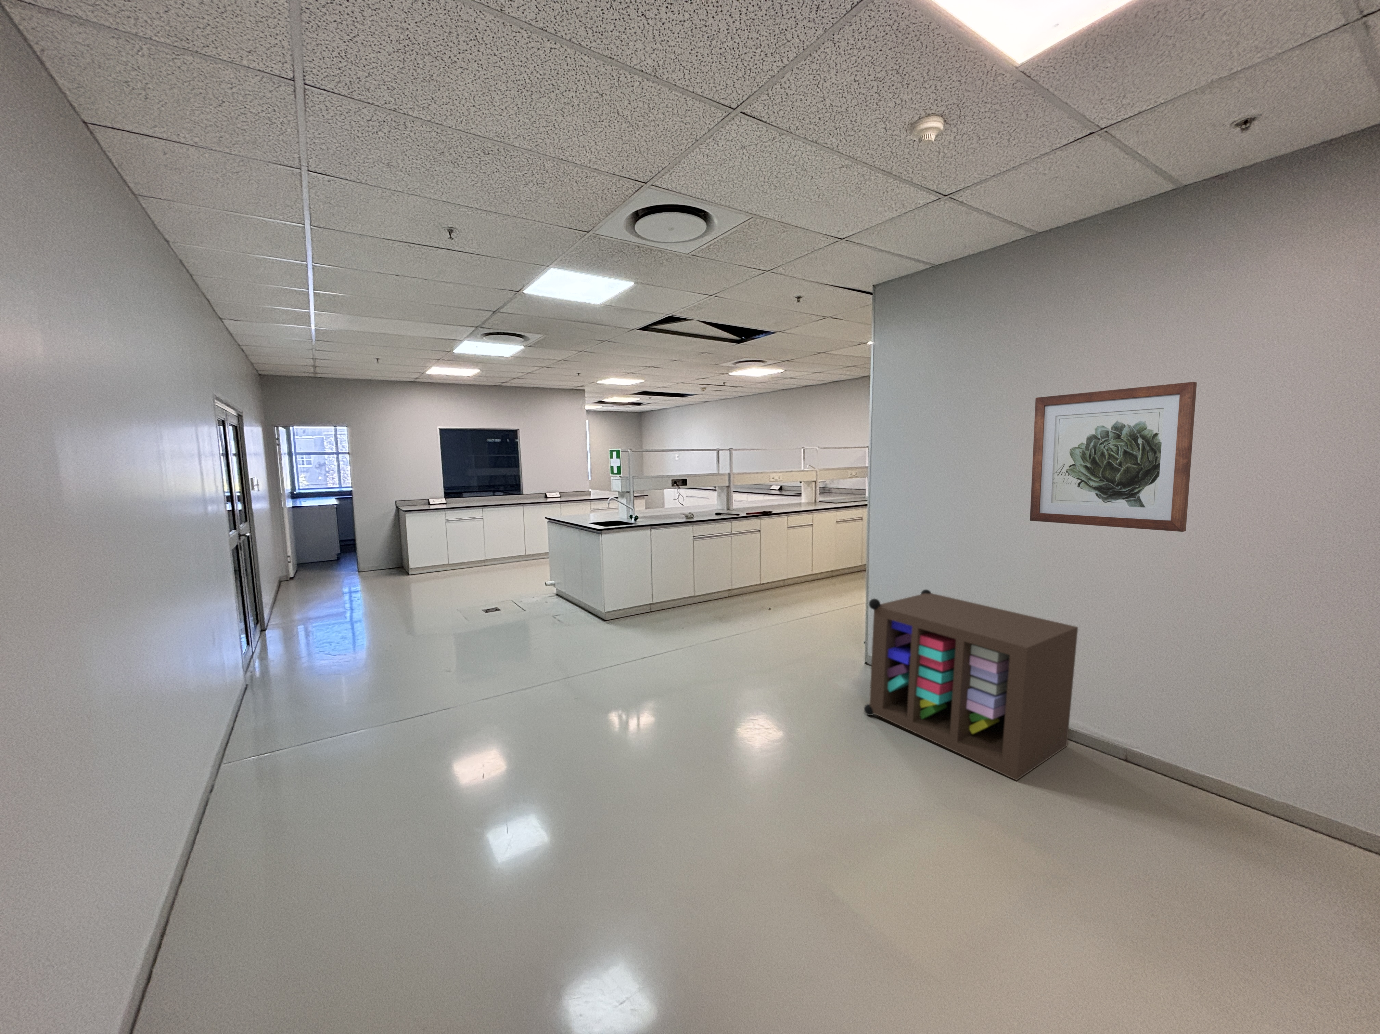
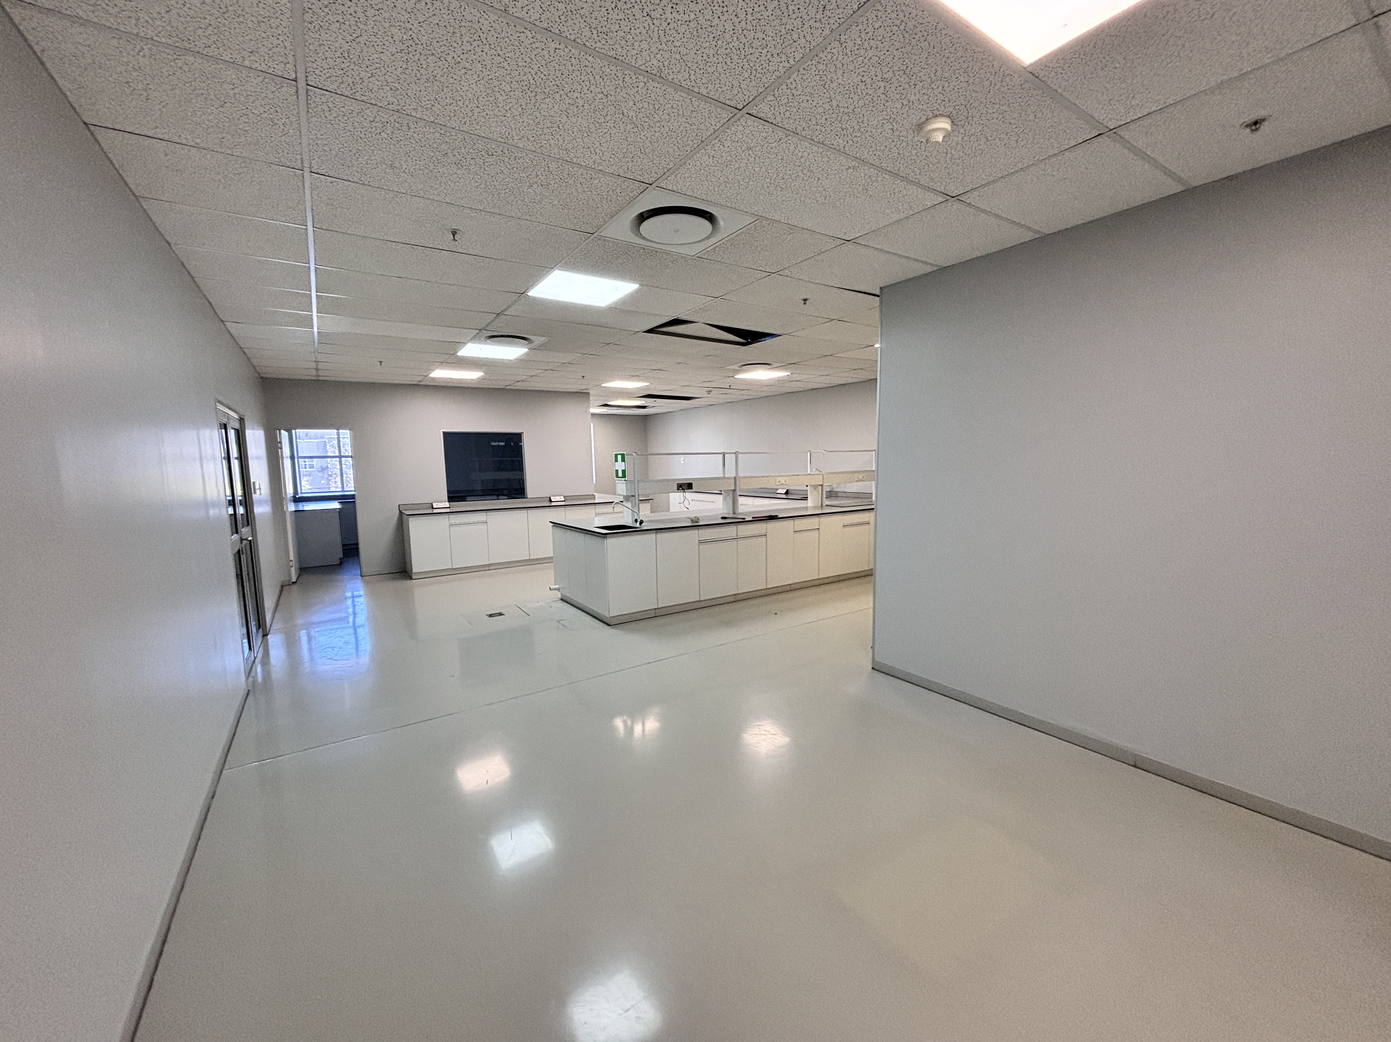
- storage cabinet (964, 668)
- wall art (1104, 458)
